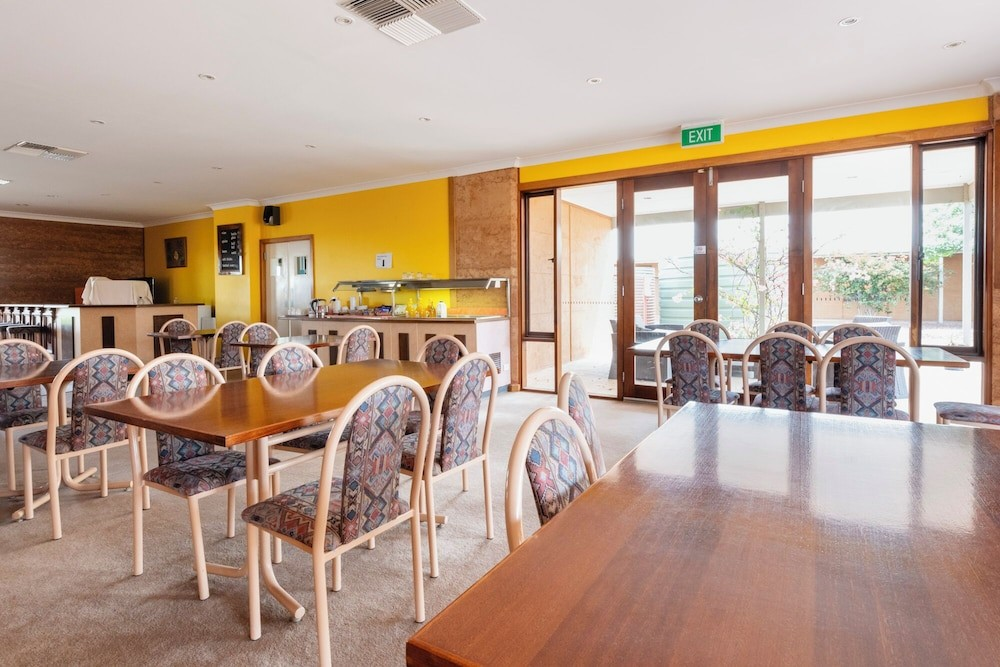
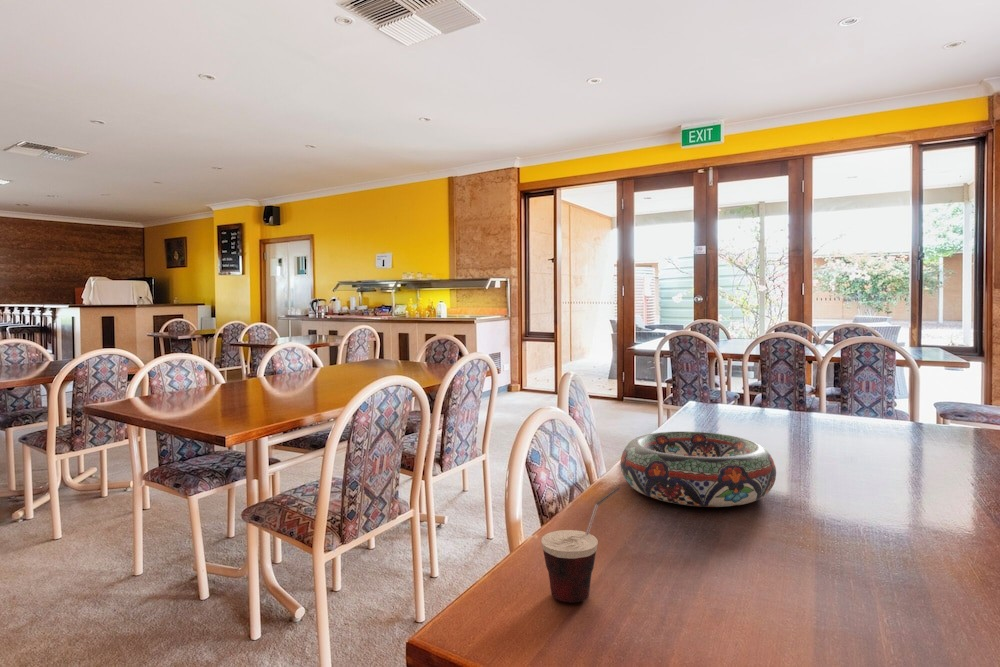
+ decorative bowl (695, 466)
+ cup (585, 542)
